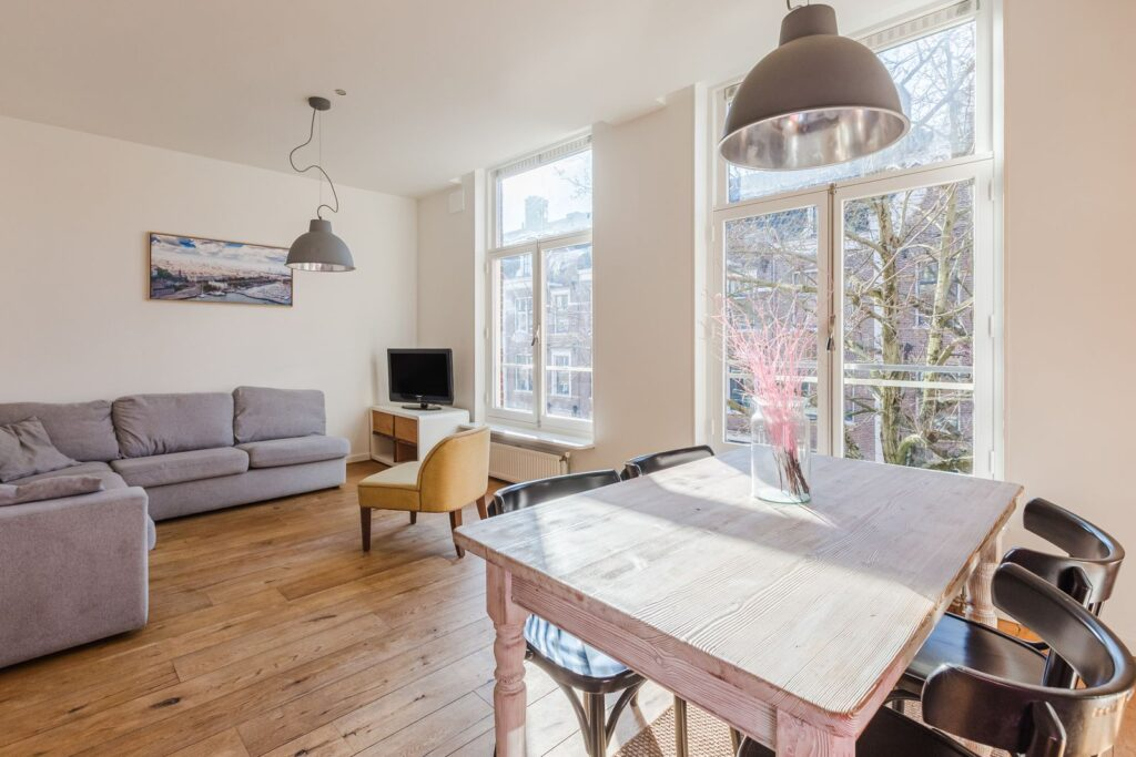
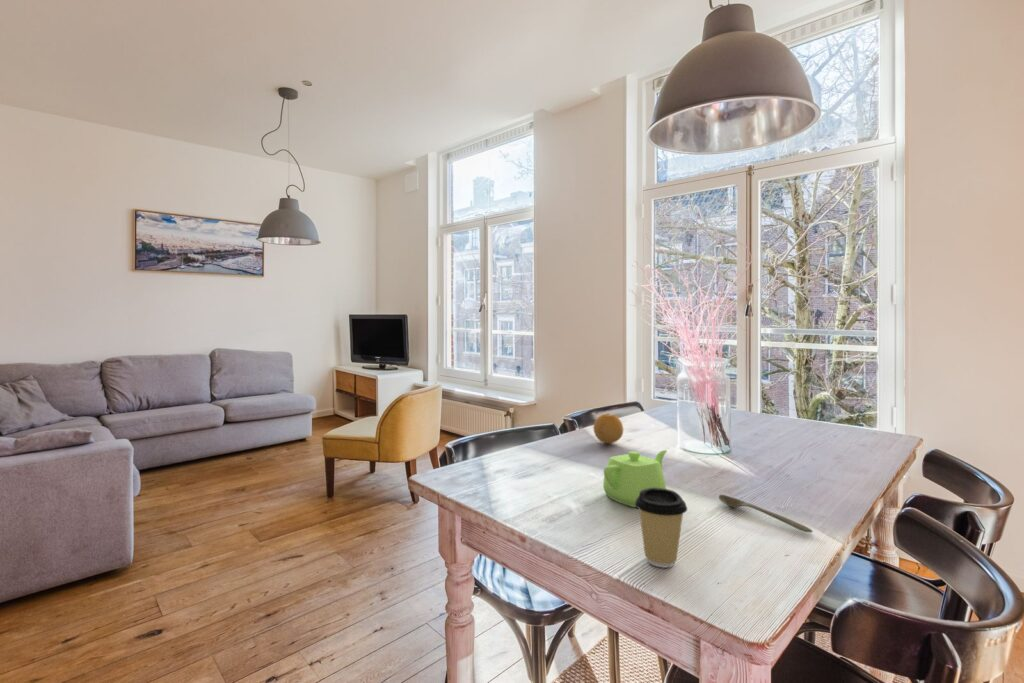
+ spoon (762, 511)
+ fruit (608, 428)
+ teapot (636, 474)
+ coffee cup (660, 527)
